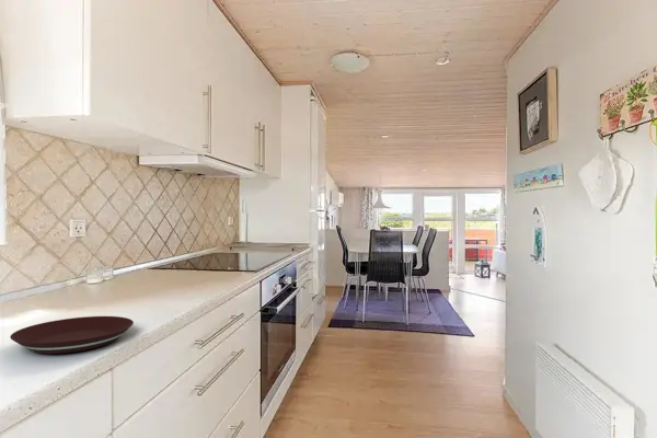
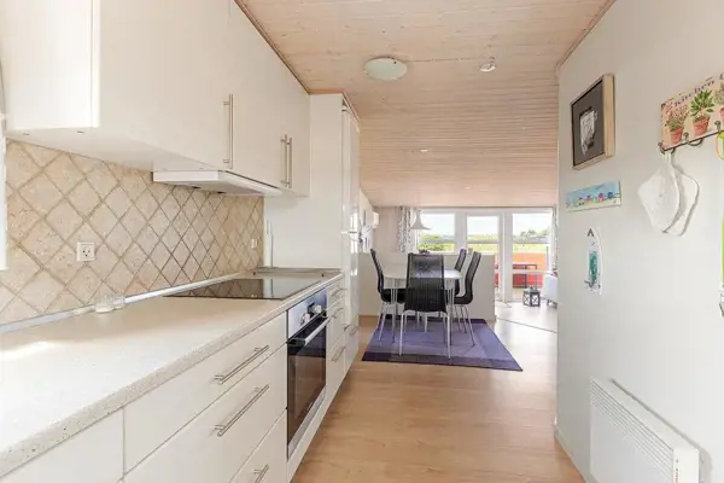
- plate (76, 334)
